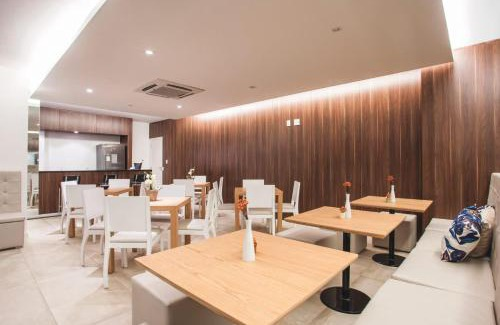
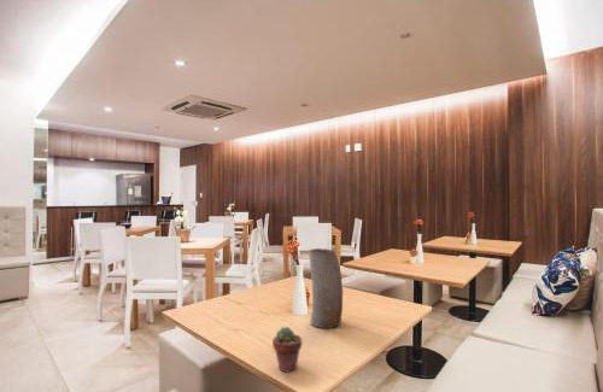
+ potted succulent (287, 346)
+ vase (326, 286)
